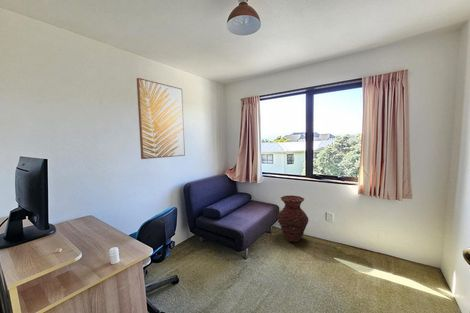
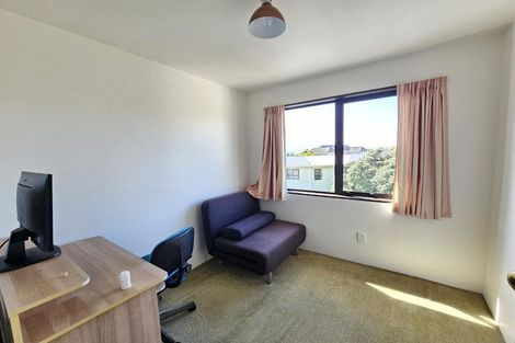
- wall art (163, 121)
- vase (292, 219)
